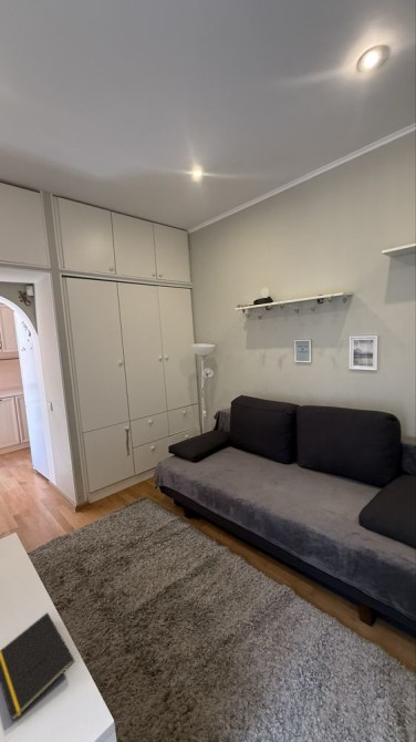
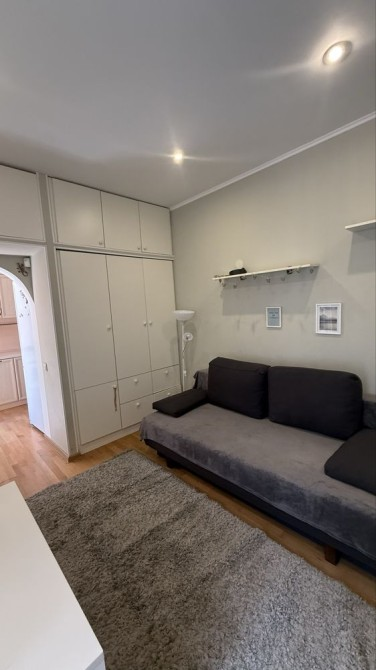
- notepad (32, 659)
